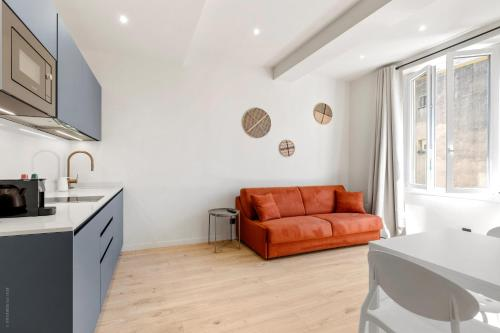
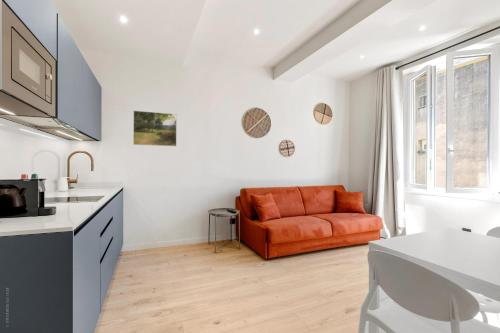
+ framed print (155, 129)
